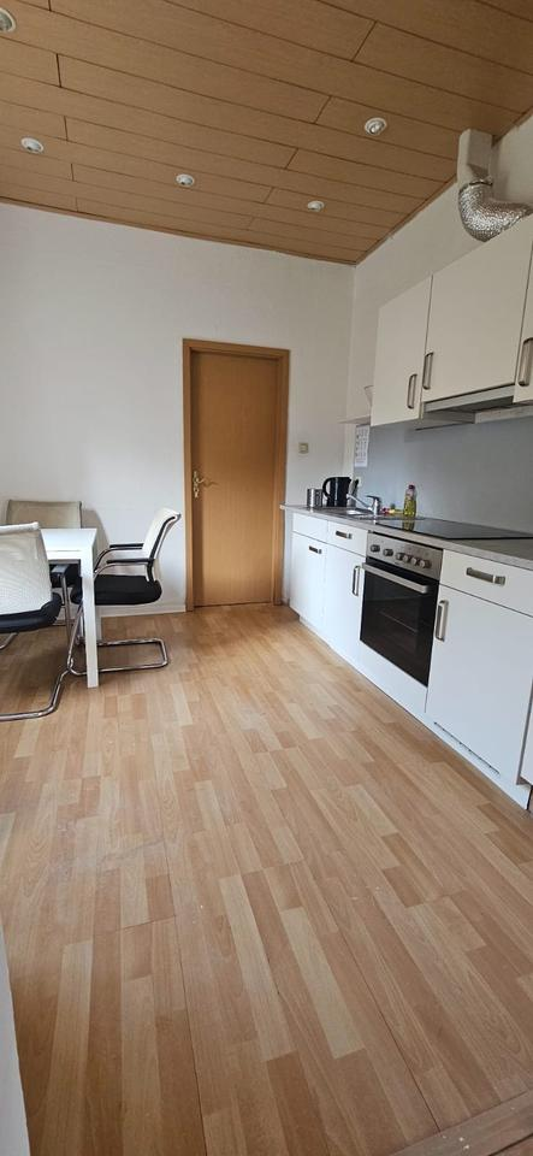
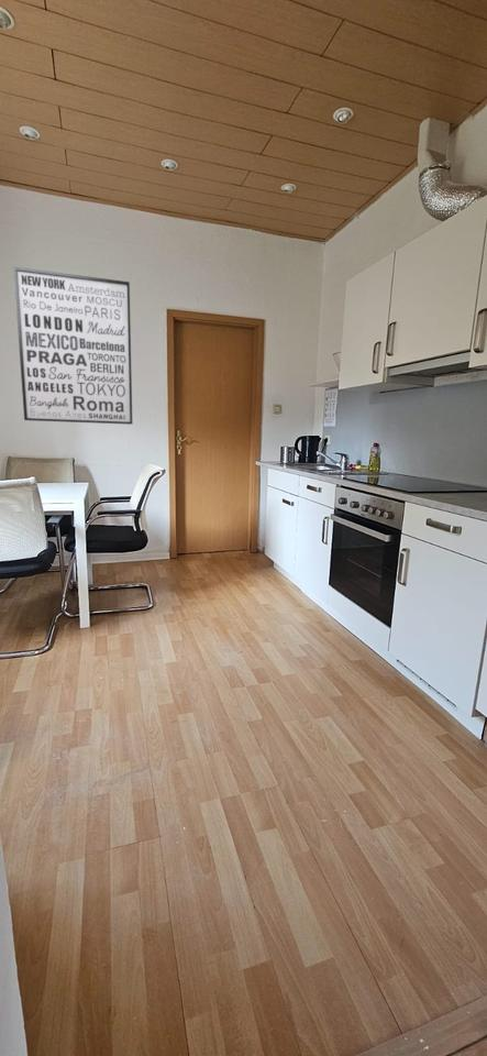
+ wall art (77, 351)
